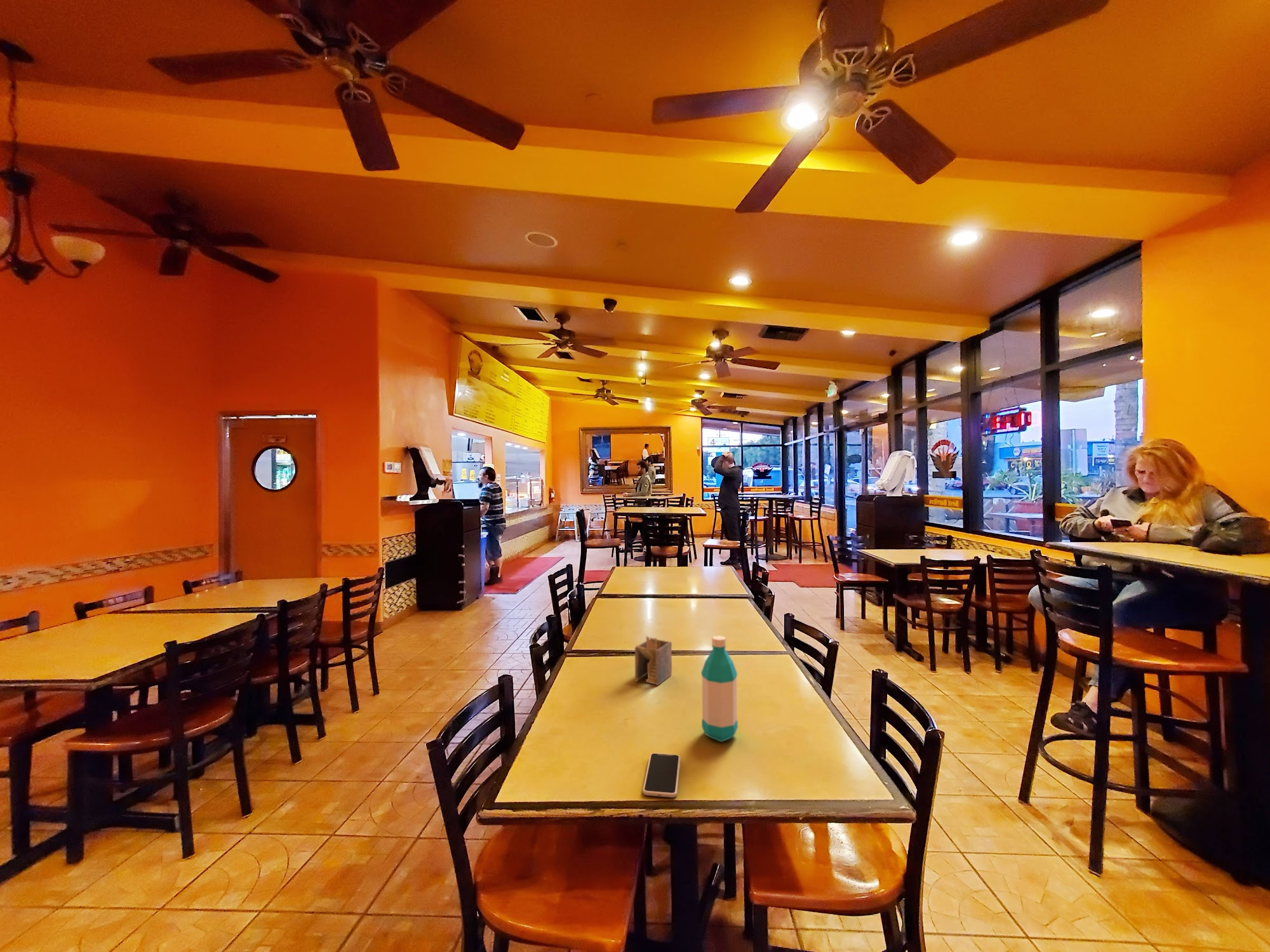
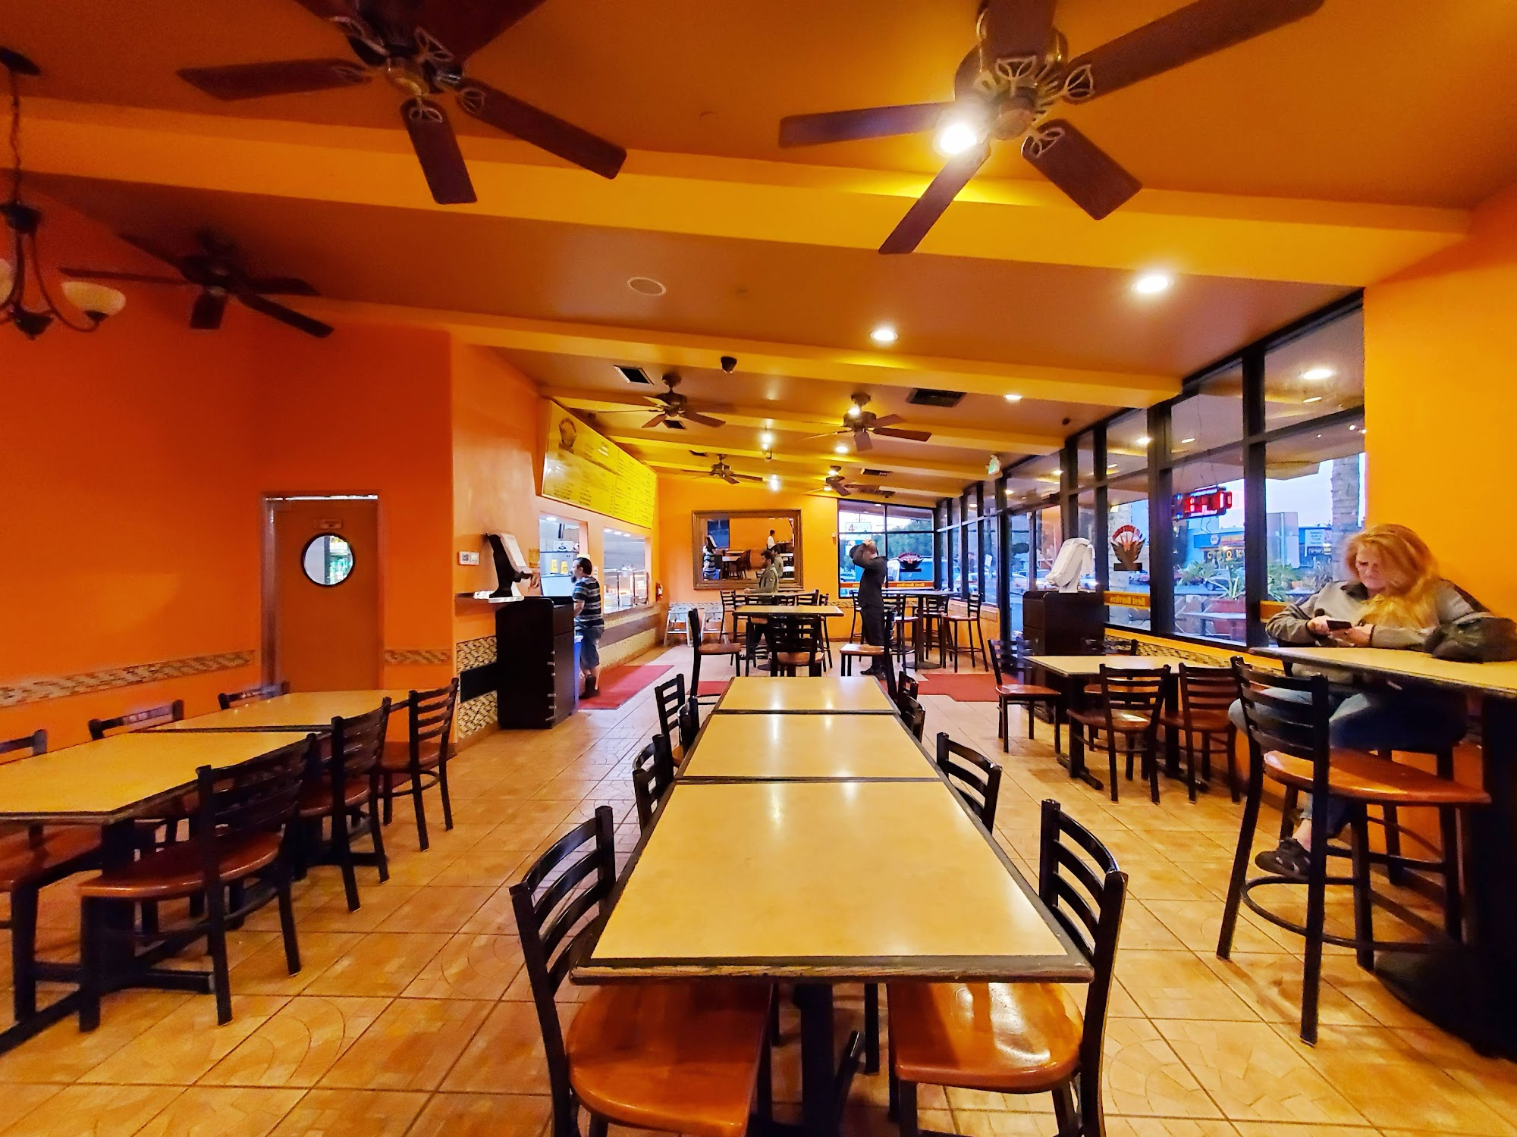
- napkin holder (653, 655)
- water bottle (719, 686)
- smartphone (662, 774)
